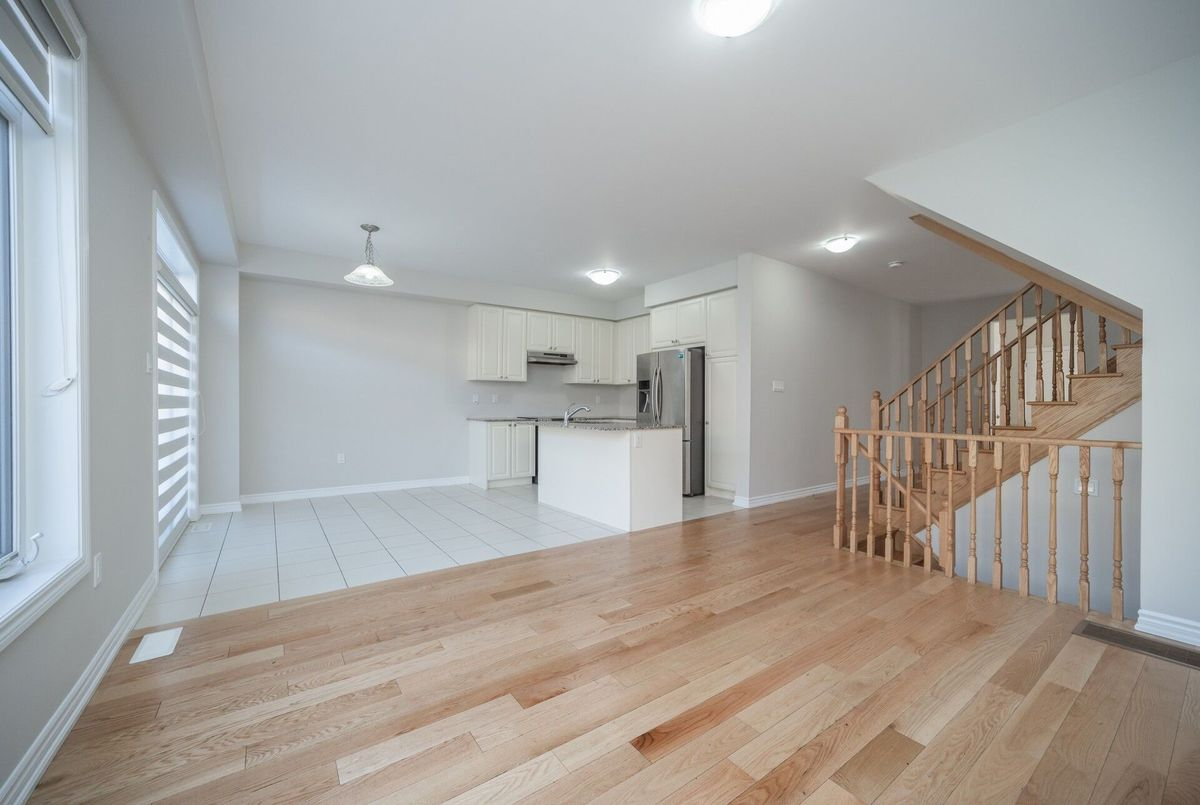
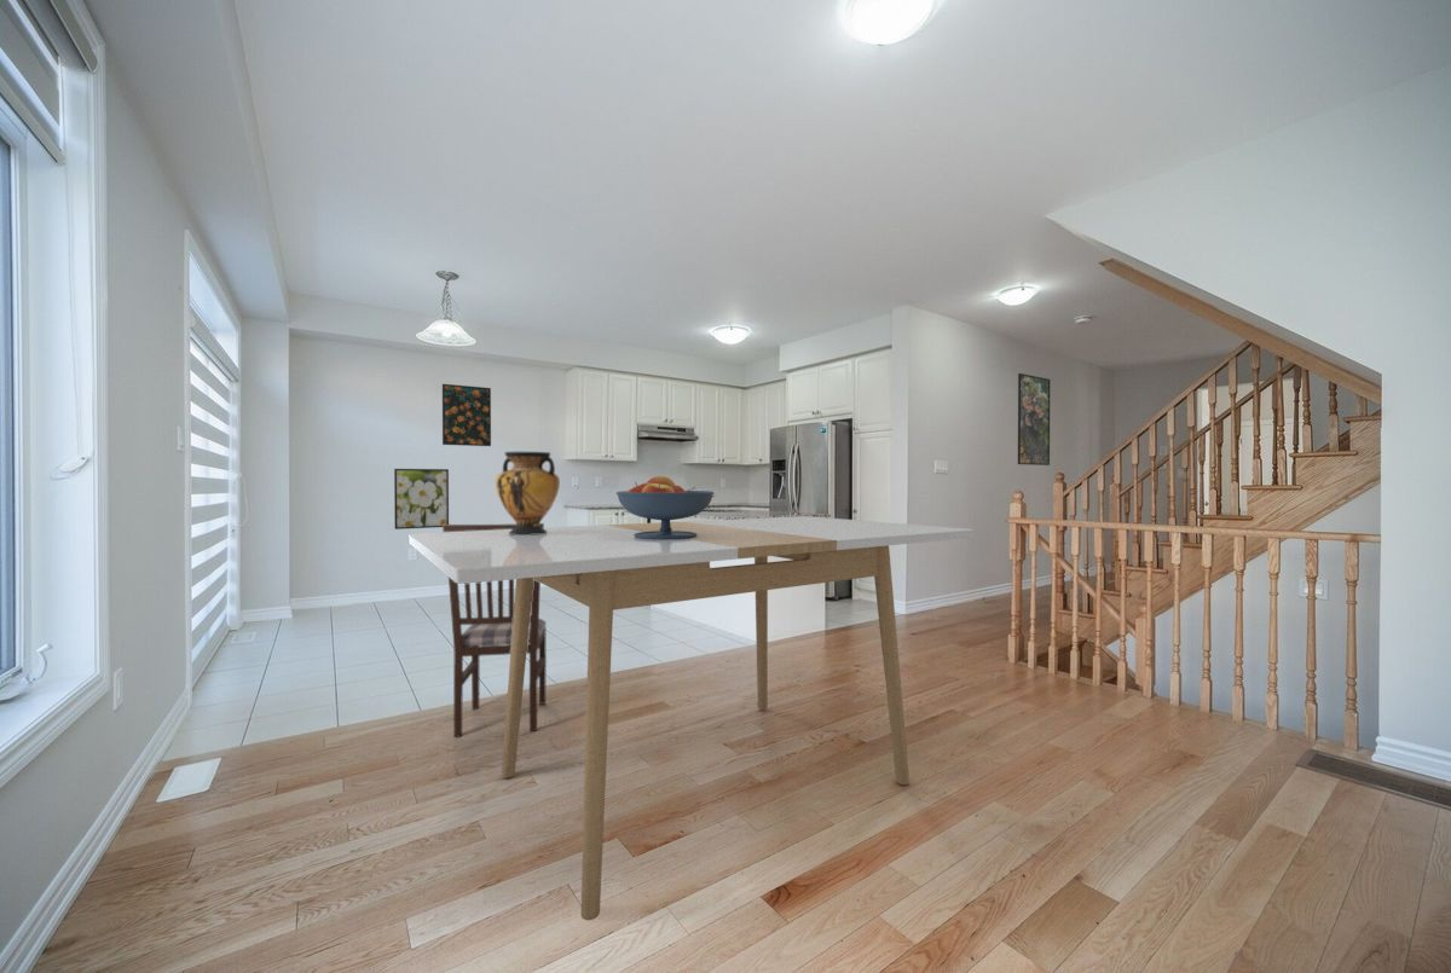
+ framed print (422, 498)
+ dining table (757, 655)
+ dining chair (502, 620)
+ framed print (1034, 421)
+ vase (527, 492)
+ fruit bowl (665, 505)
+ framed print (467, 416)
